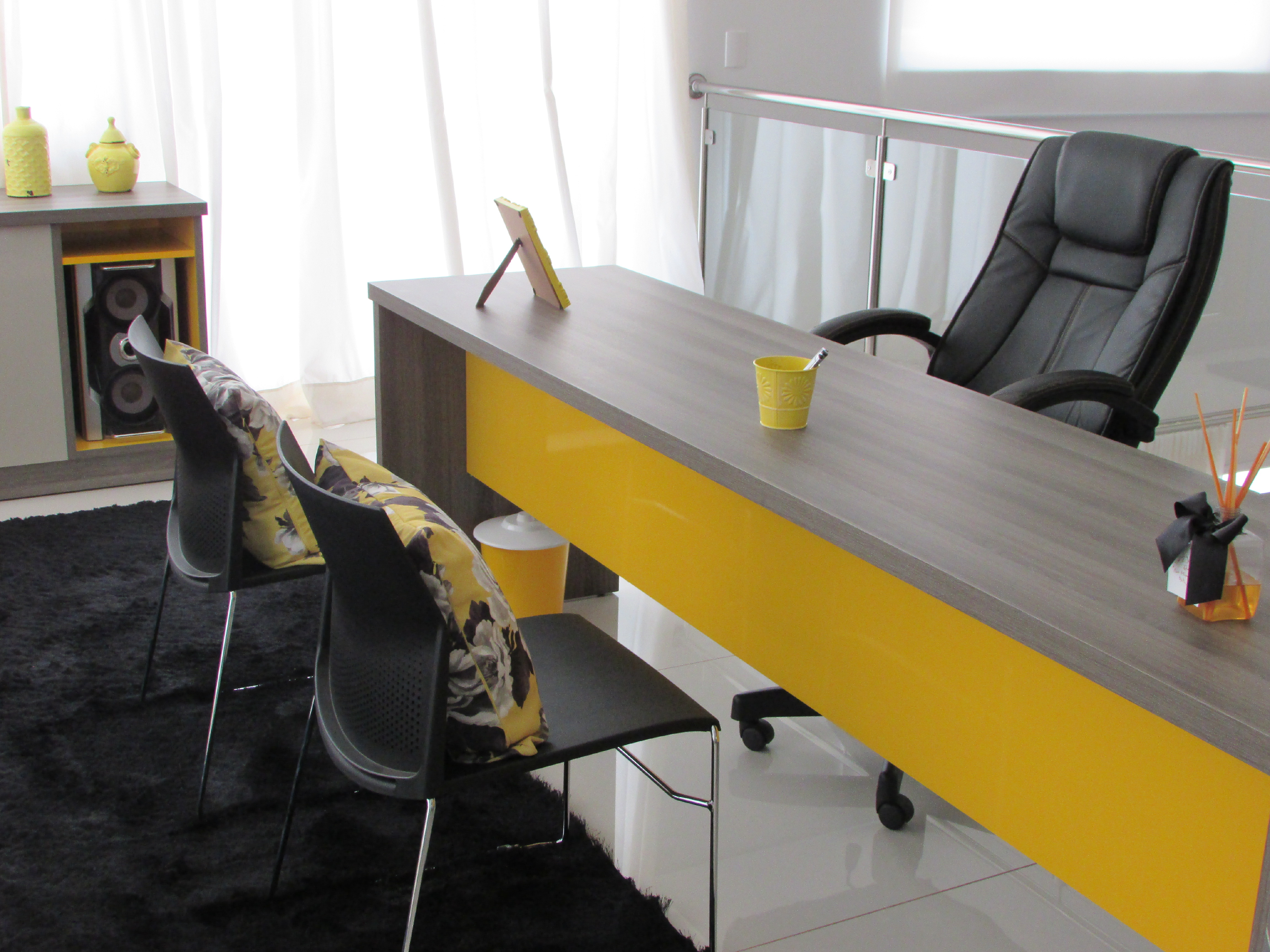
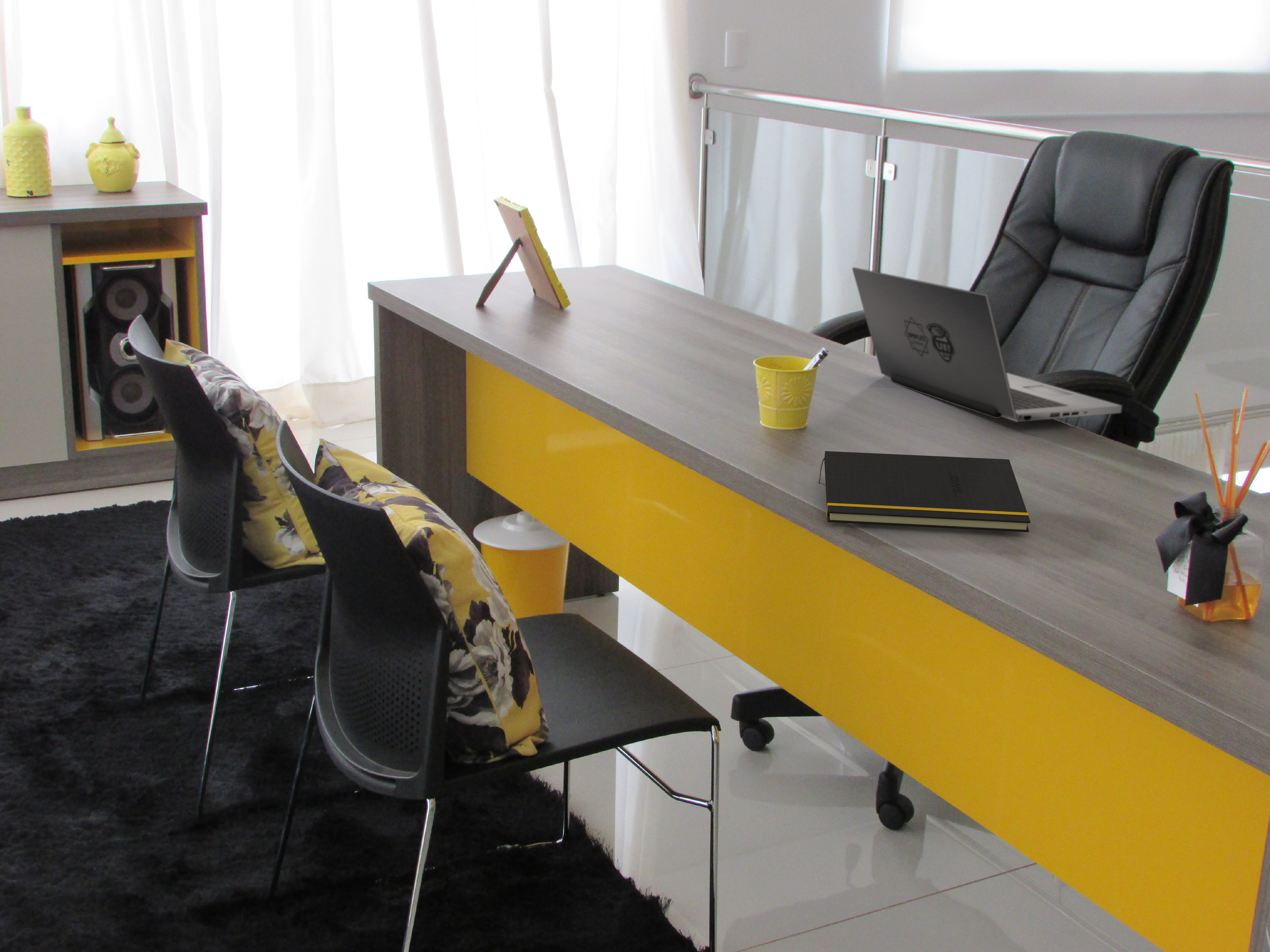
+ notepad (921, 489)
+ laptop (981, 339)
